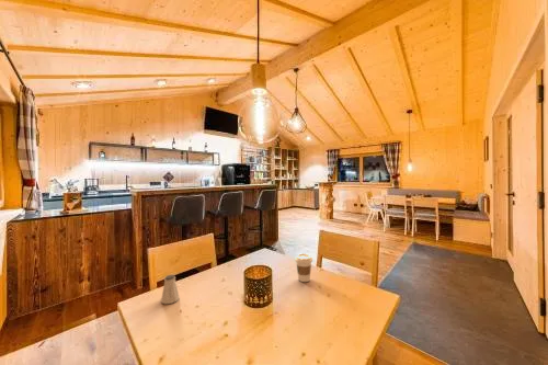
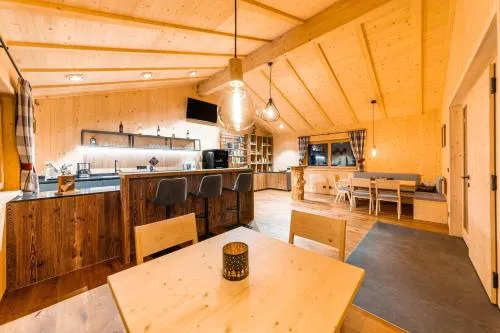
- saltshaker (170, 287)
- coffee cup (304, 267)
